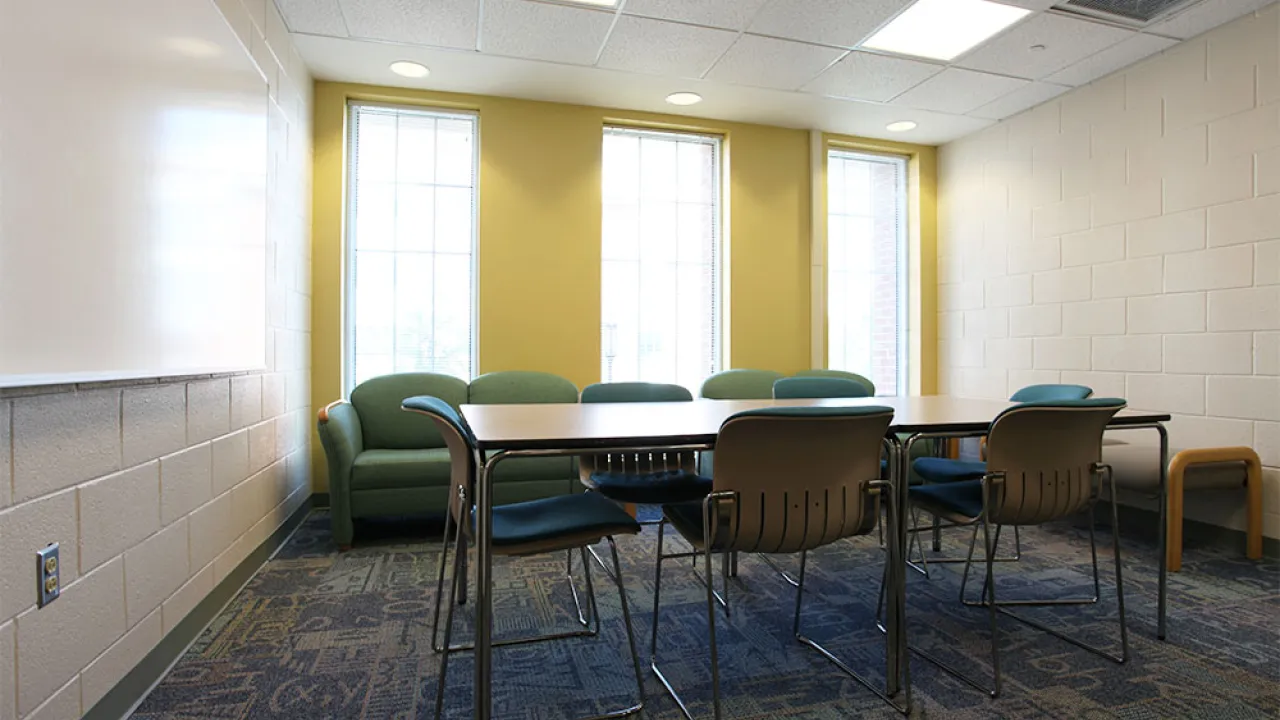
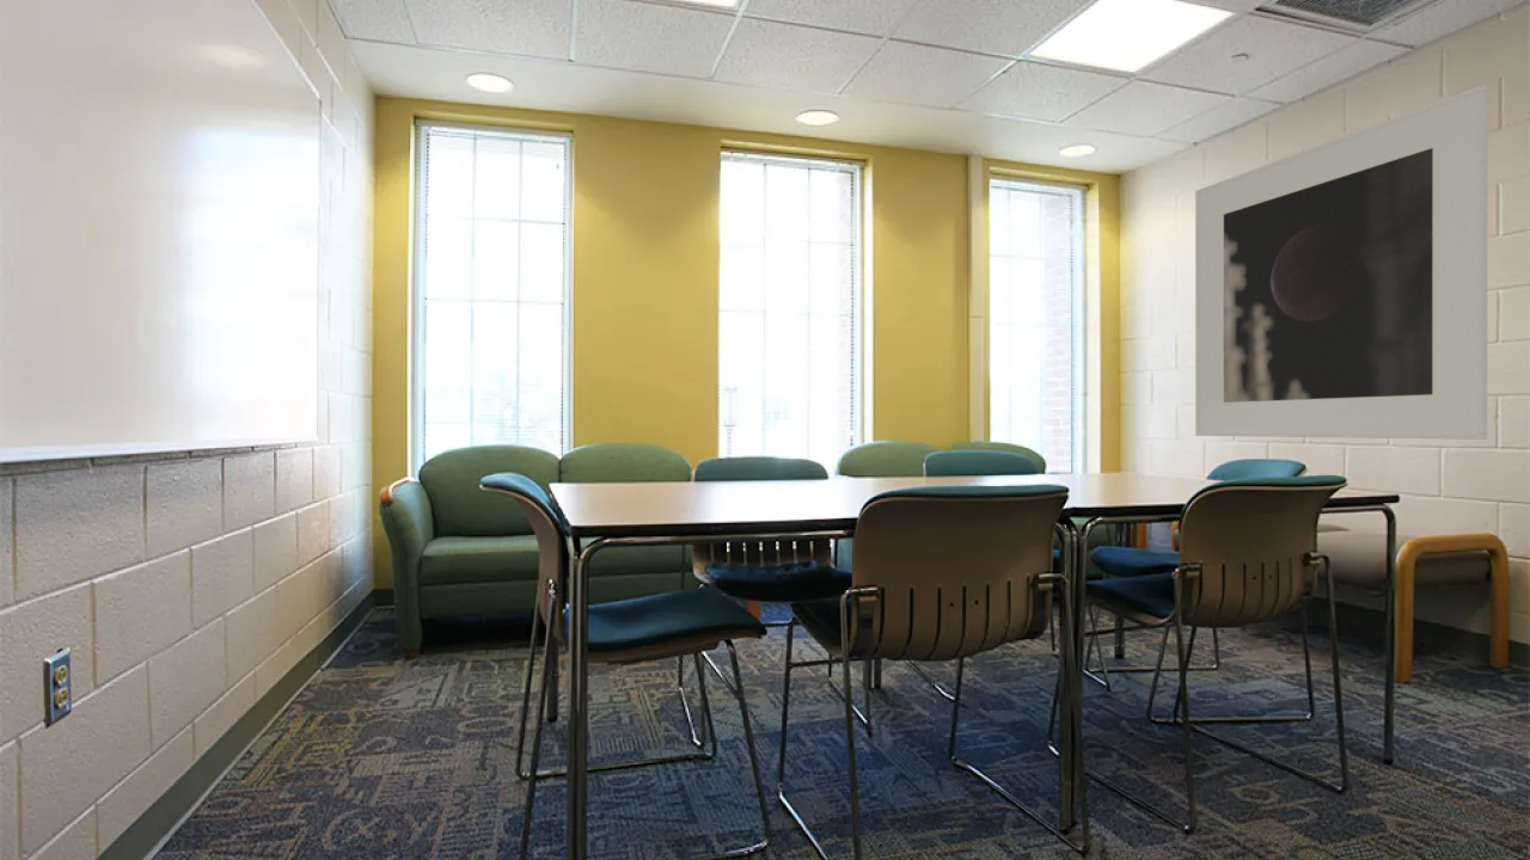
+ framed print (1315, 291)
